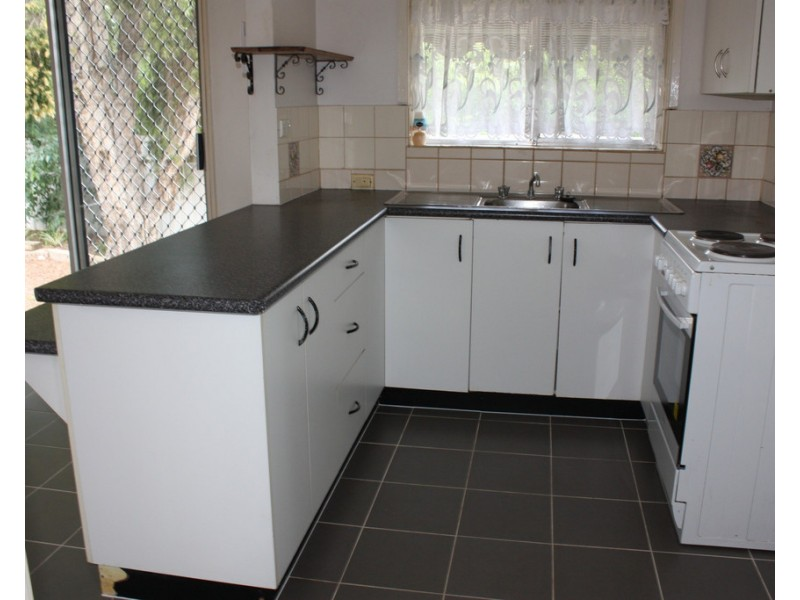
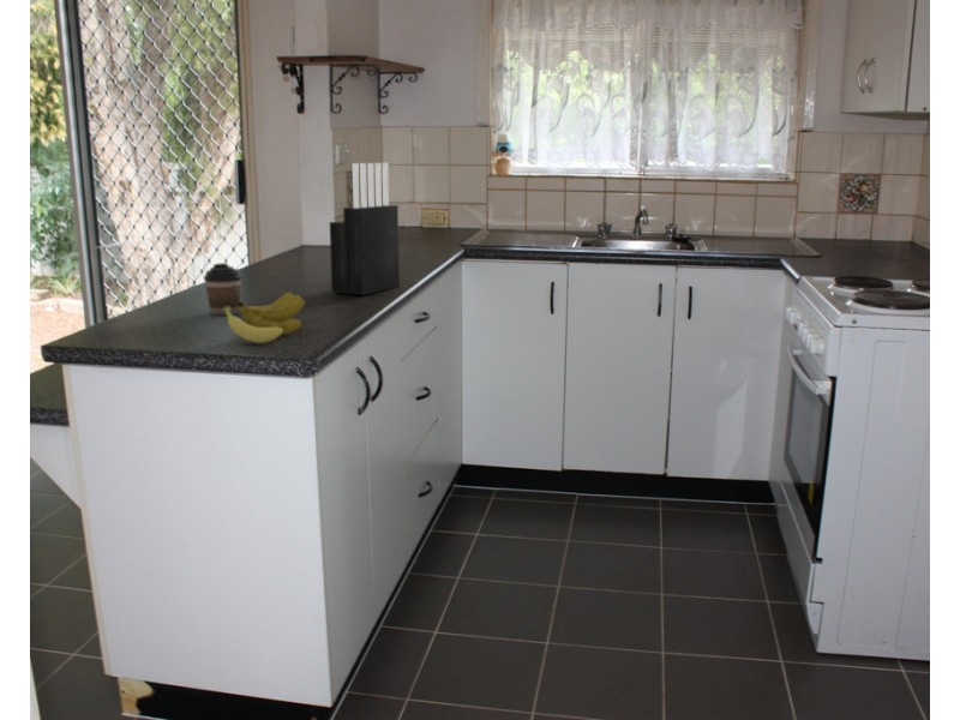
+ banana (265, 317)
+ knife block (361, 227)
+ coffee cup (223, 288)
